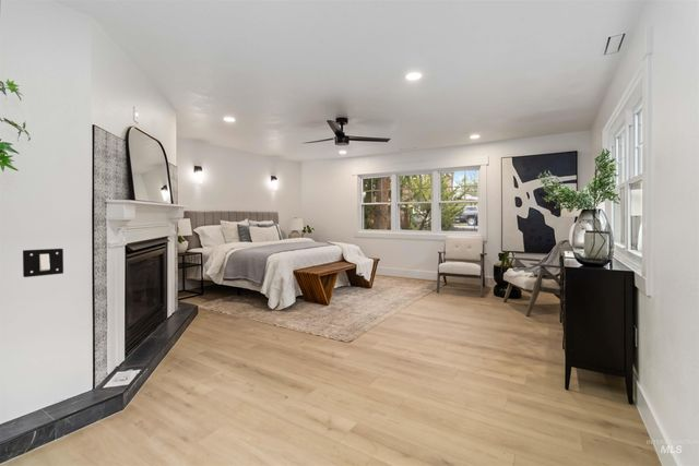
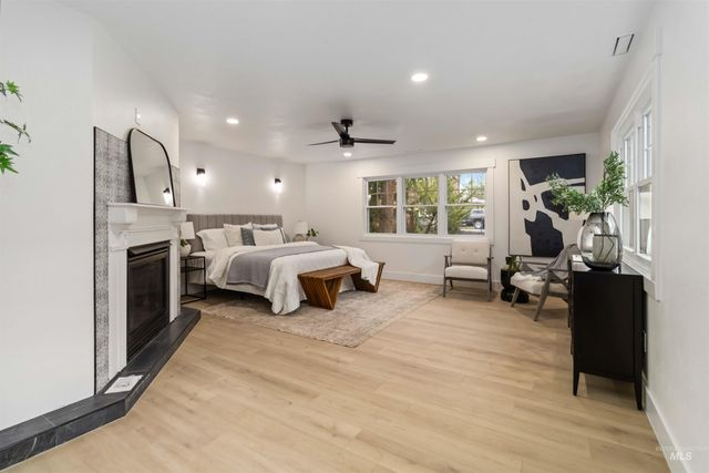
- light switch (44, 262)
